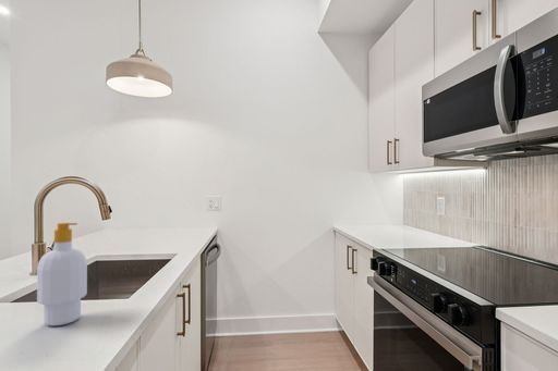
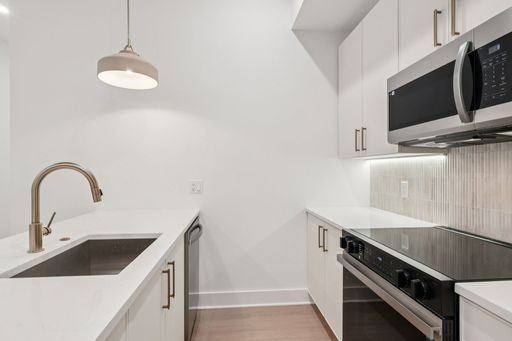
- soap bottle (62, 271)
